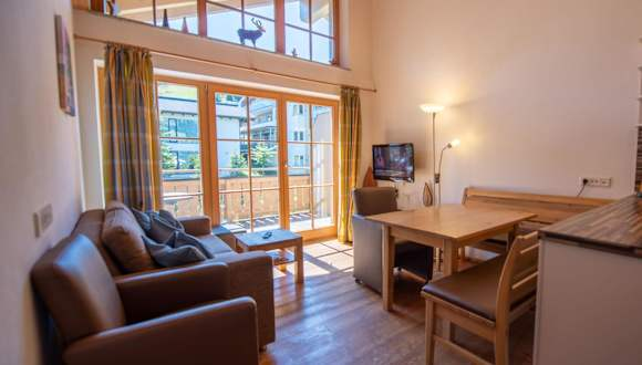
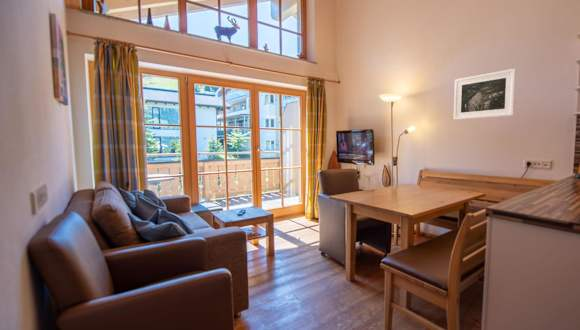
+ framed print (482, 96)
